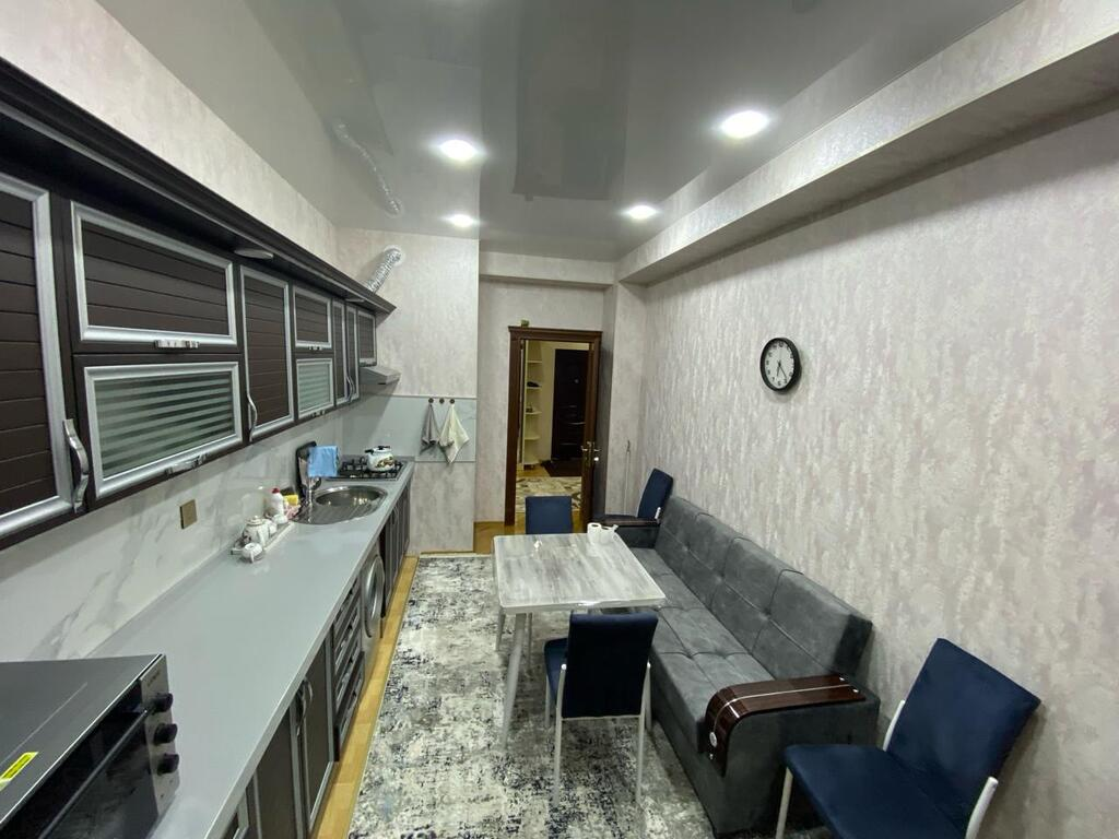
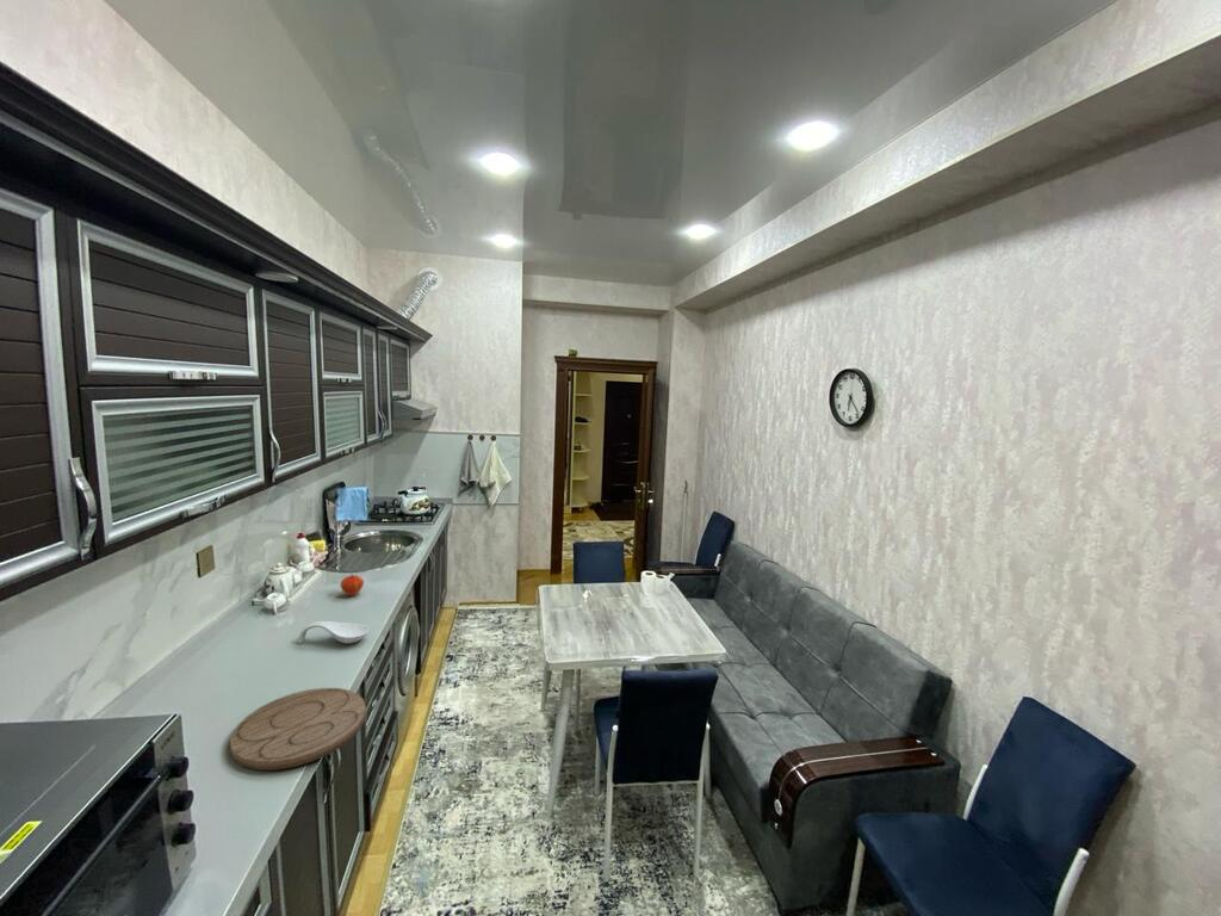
+ spoon rest (334, 631)
+ fruit (352, 583)
+ cutting board (302, 724)
